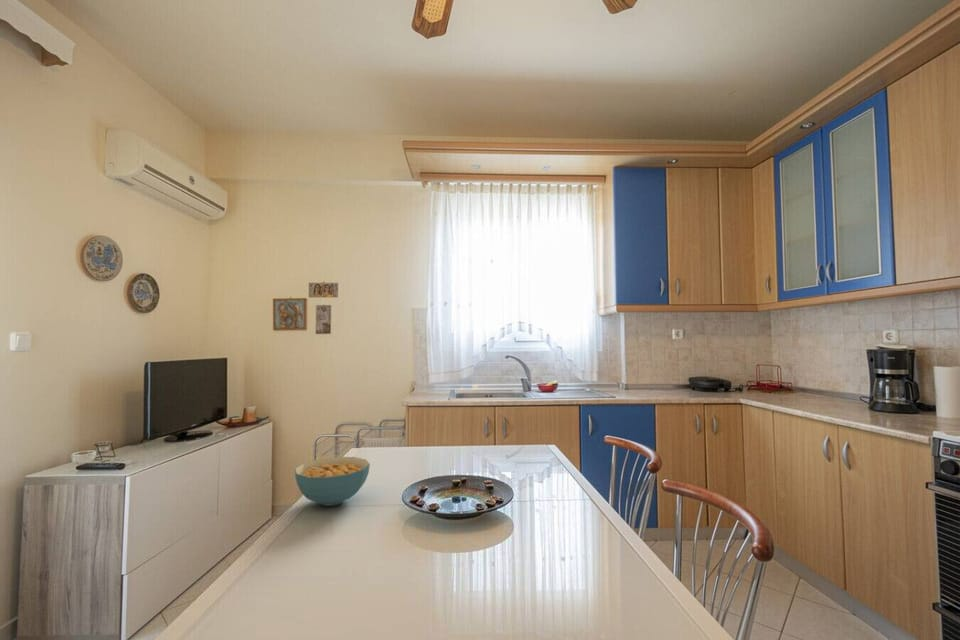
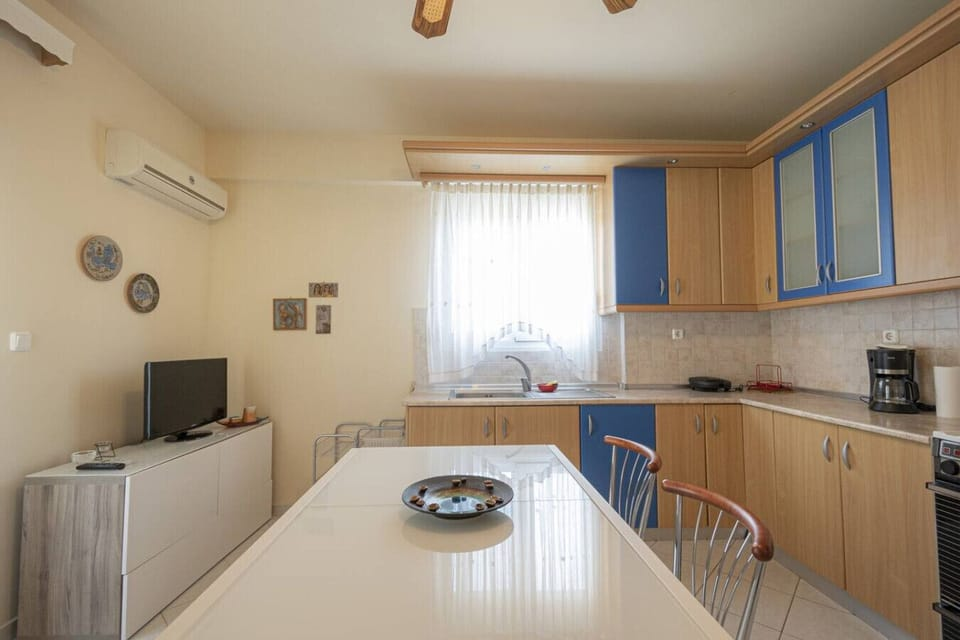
- cereal bowl (332, 483)
